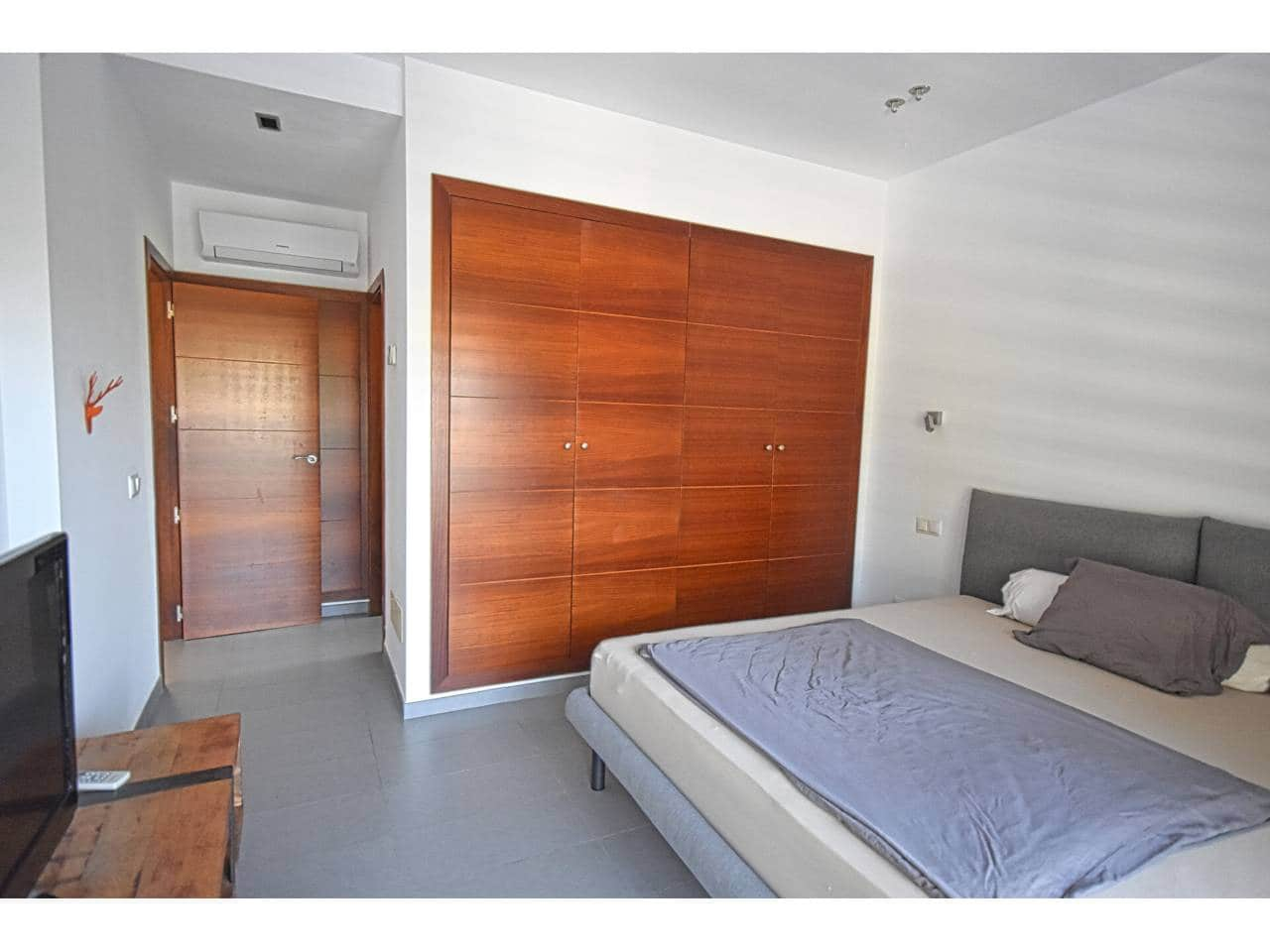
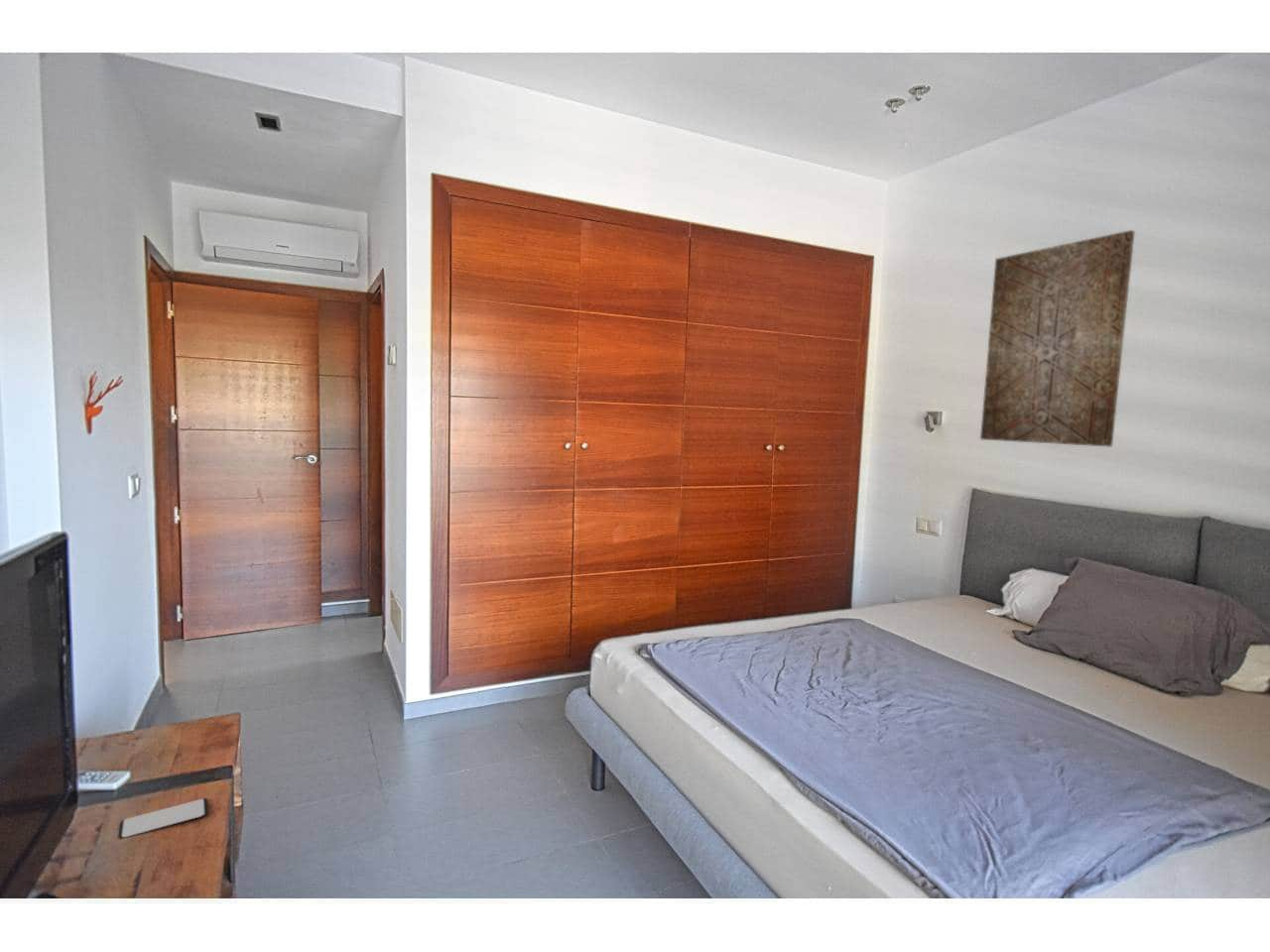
+ smartphone (165, 817)
+ wall art (1050, 345)
